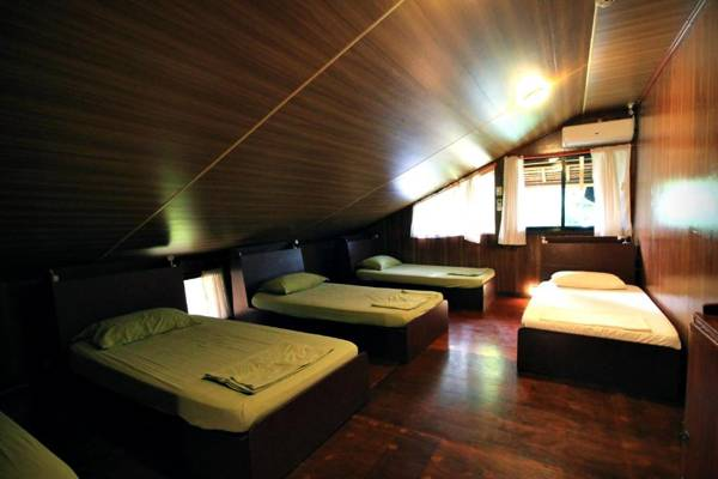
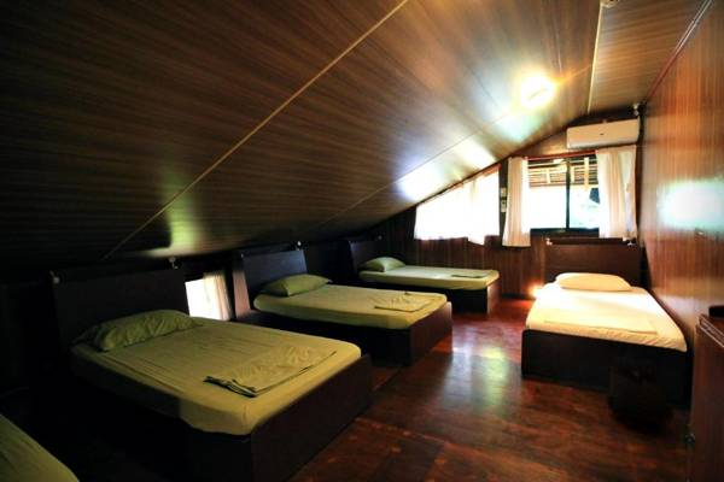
+ backpack (635, 384)
